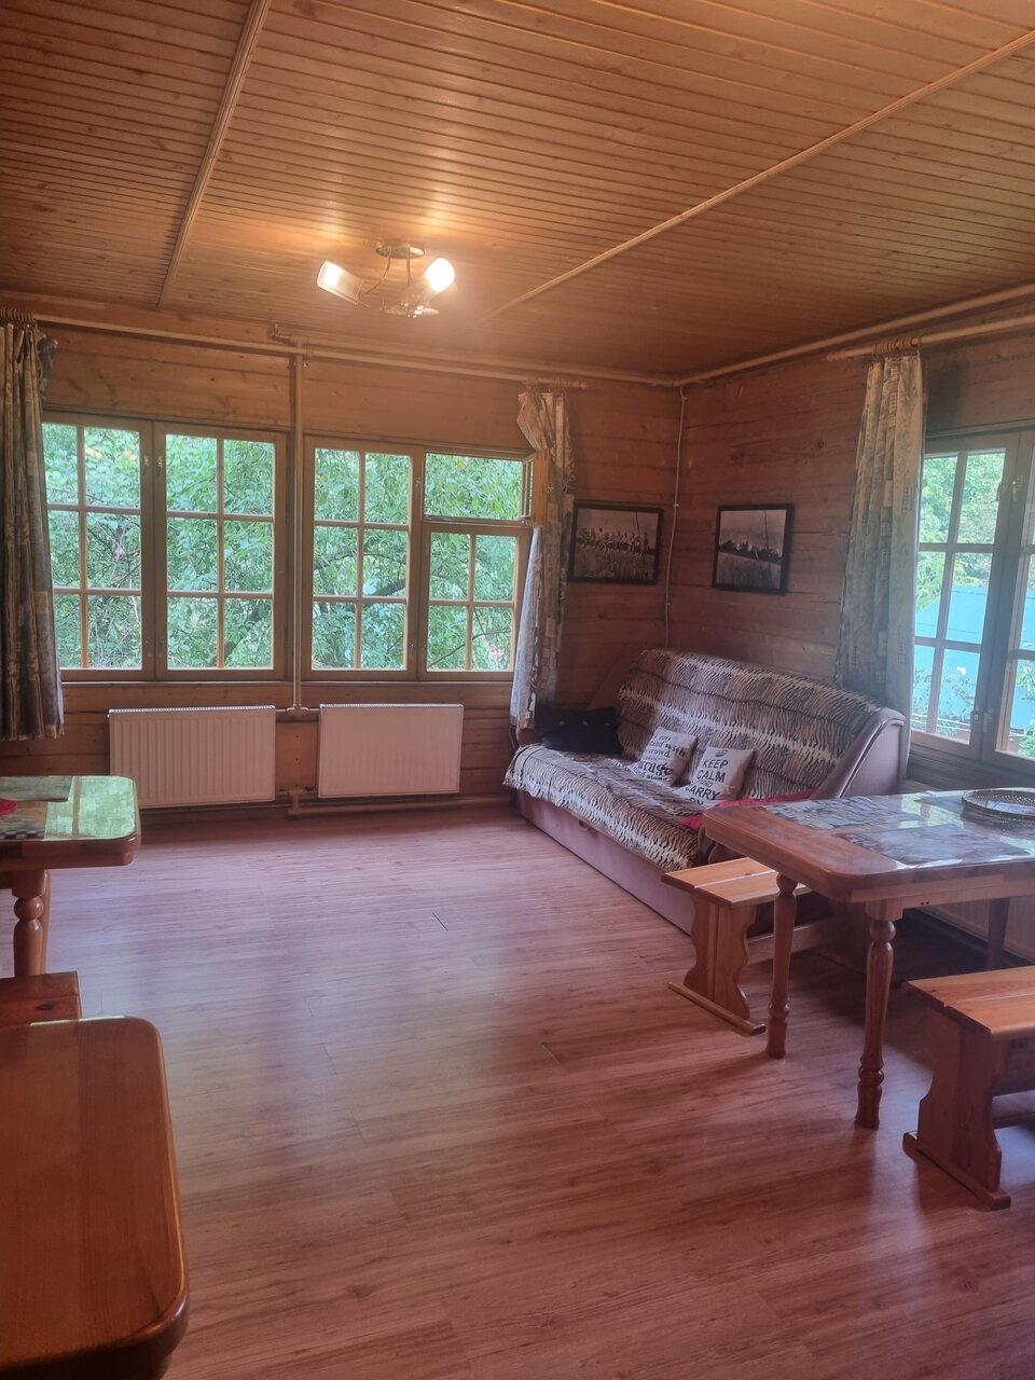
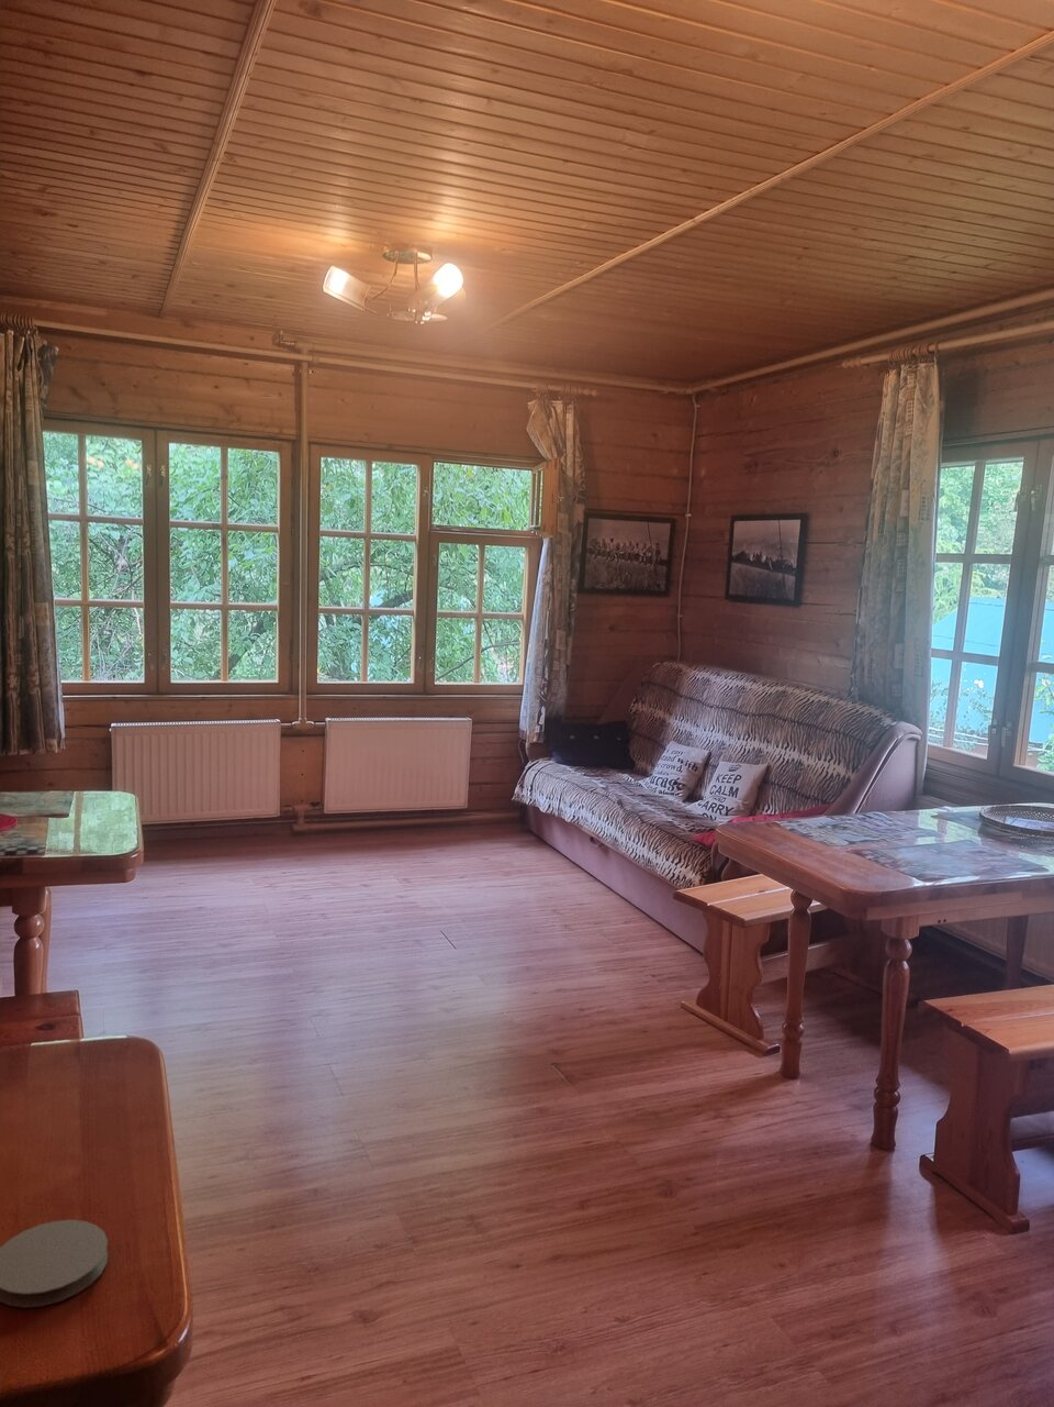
+ coaster (50, 1261)
